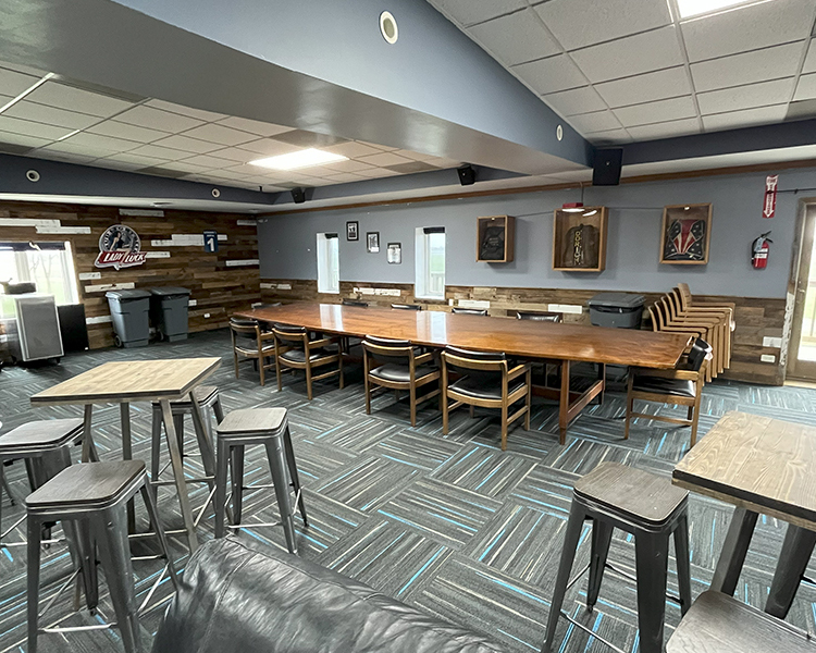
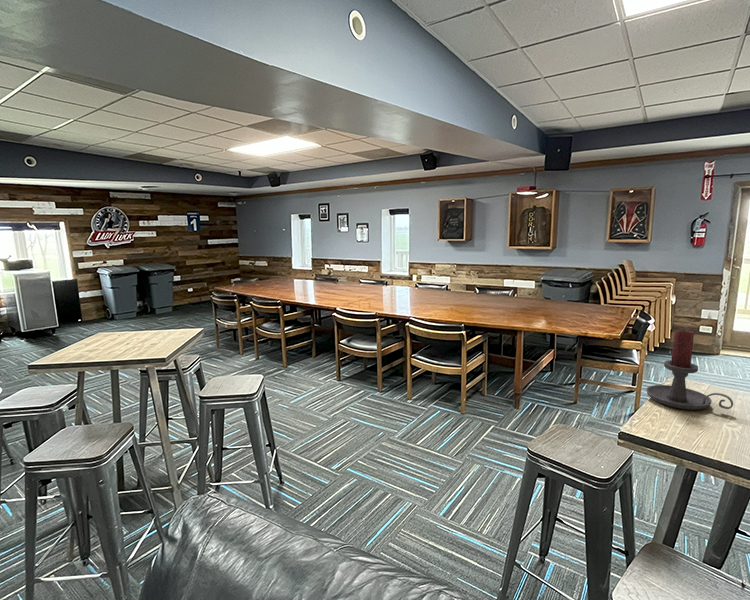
+ candle holder (690, 367)
